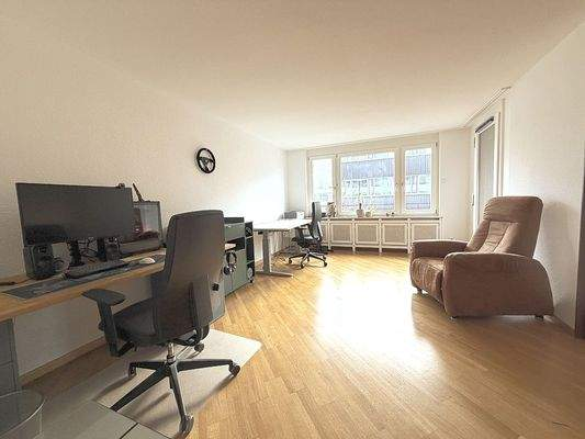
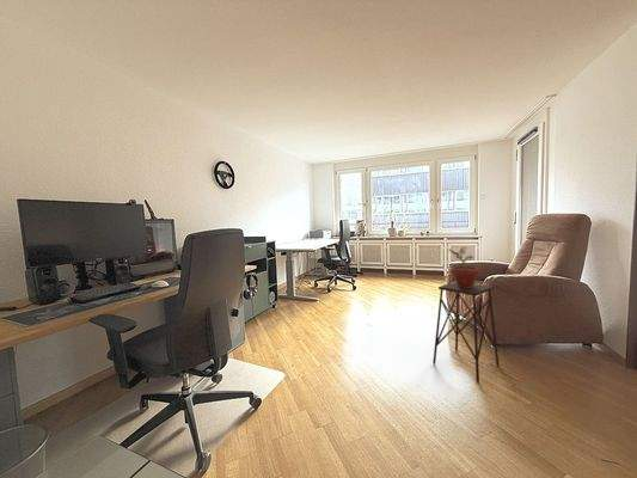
+ side table (465, 325)
+ potted plant (464, 265)
